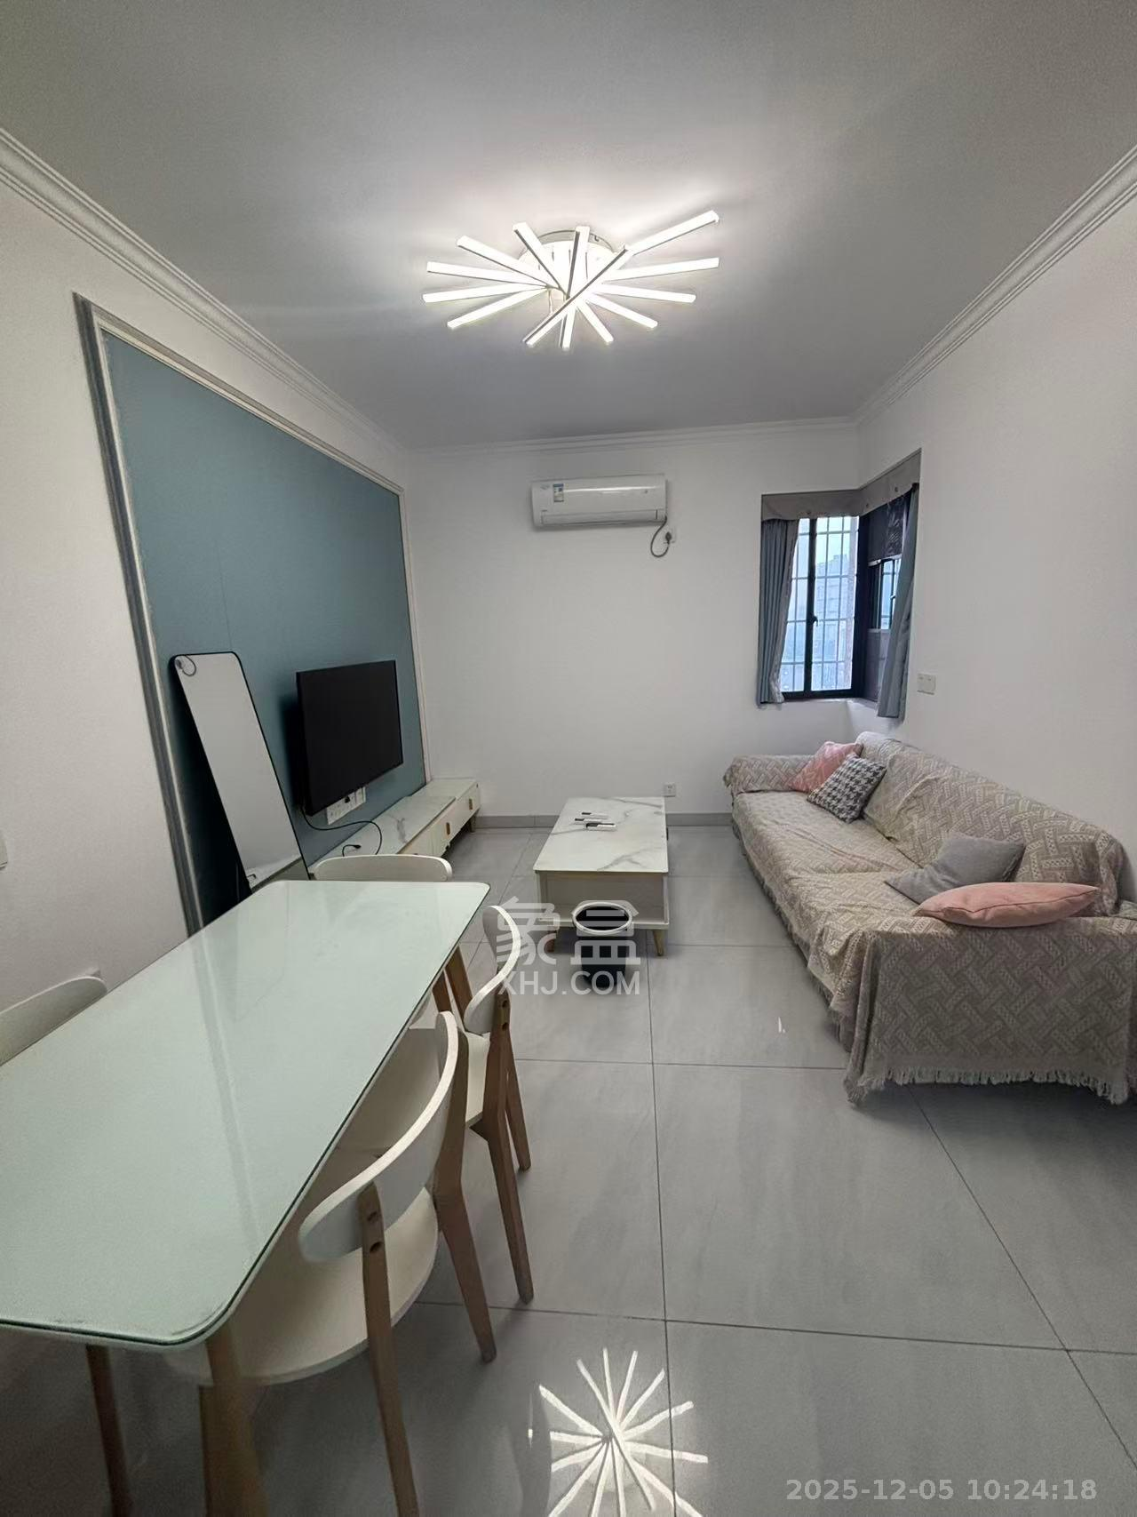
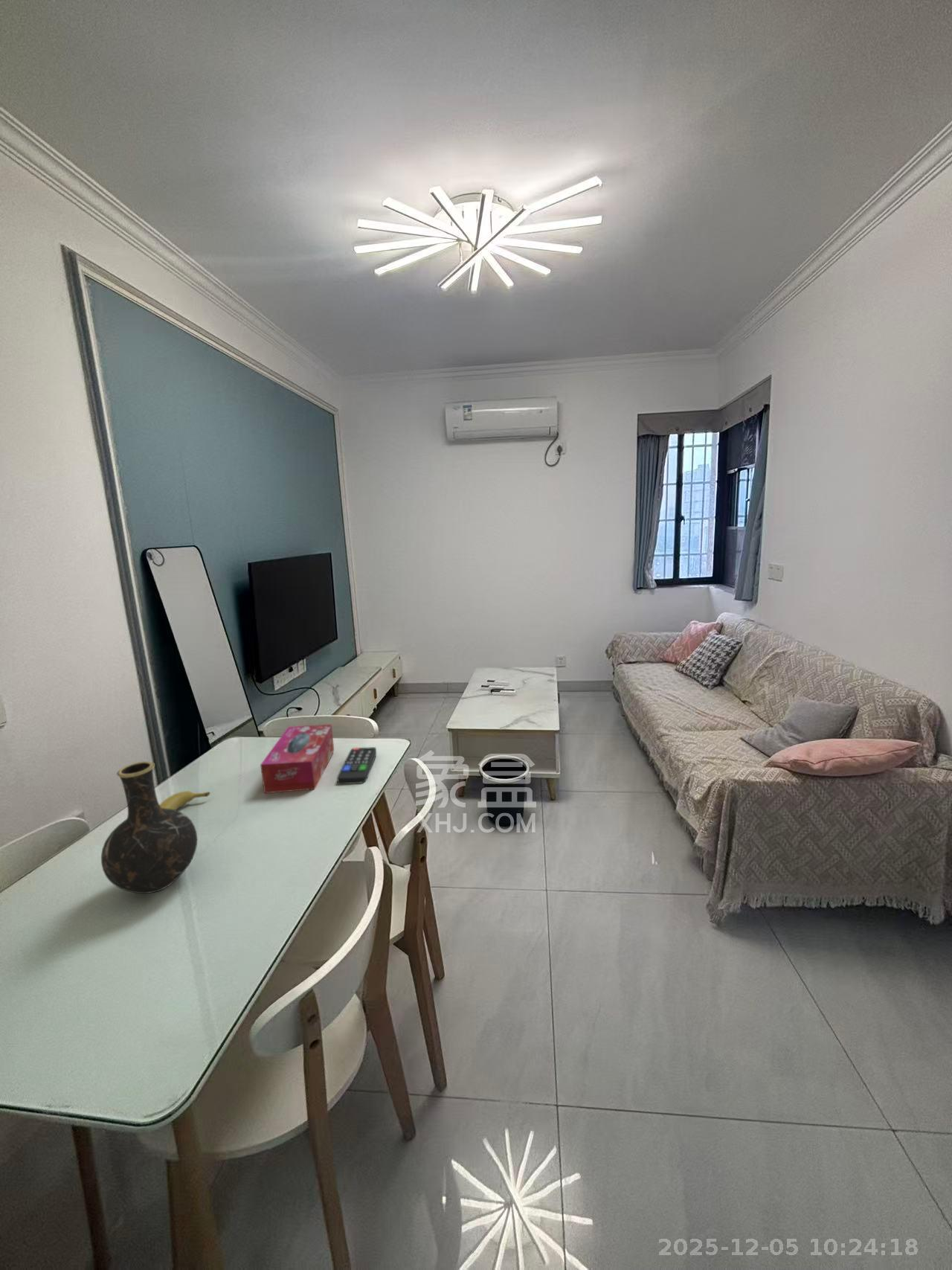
+ remote control (358, 764)
+ vase (147, 827)
+ banana (176, 808)
+ tissue box (300, 756)
